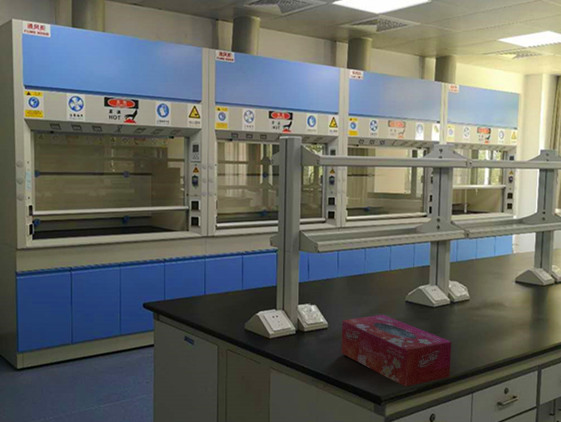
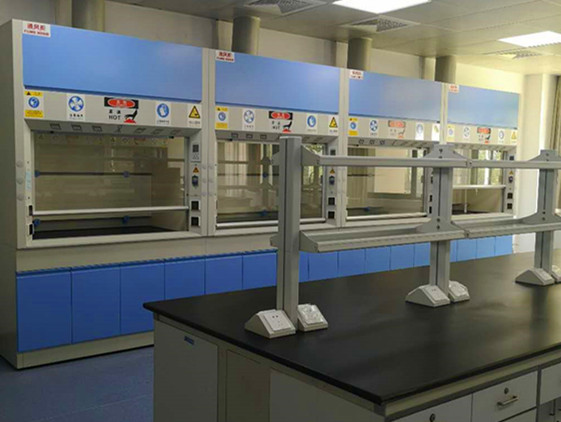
- tissue box (393, 347)
